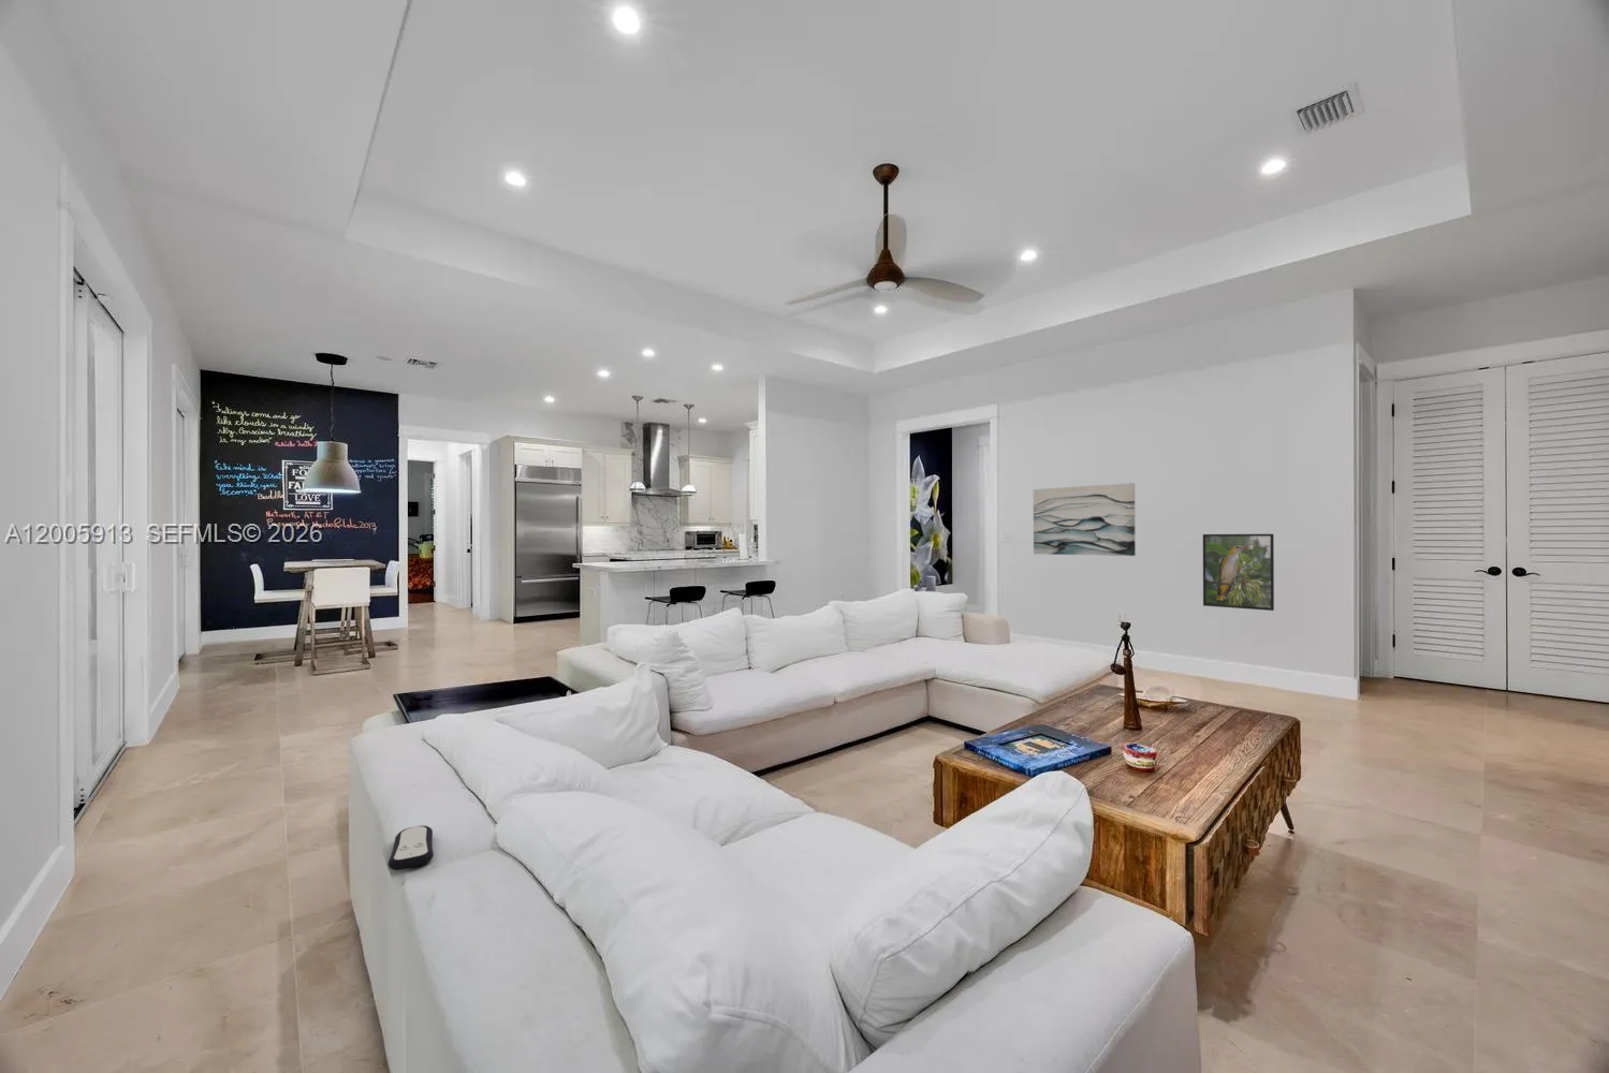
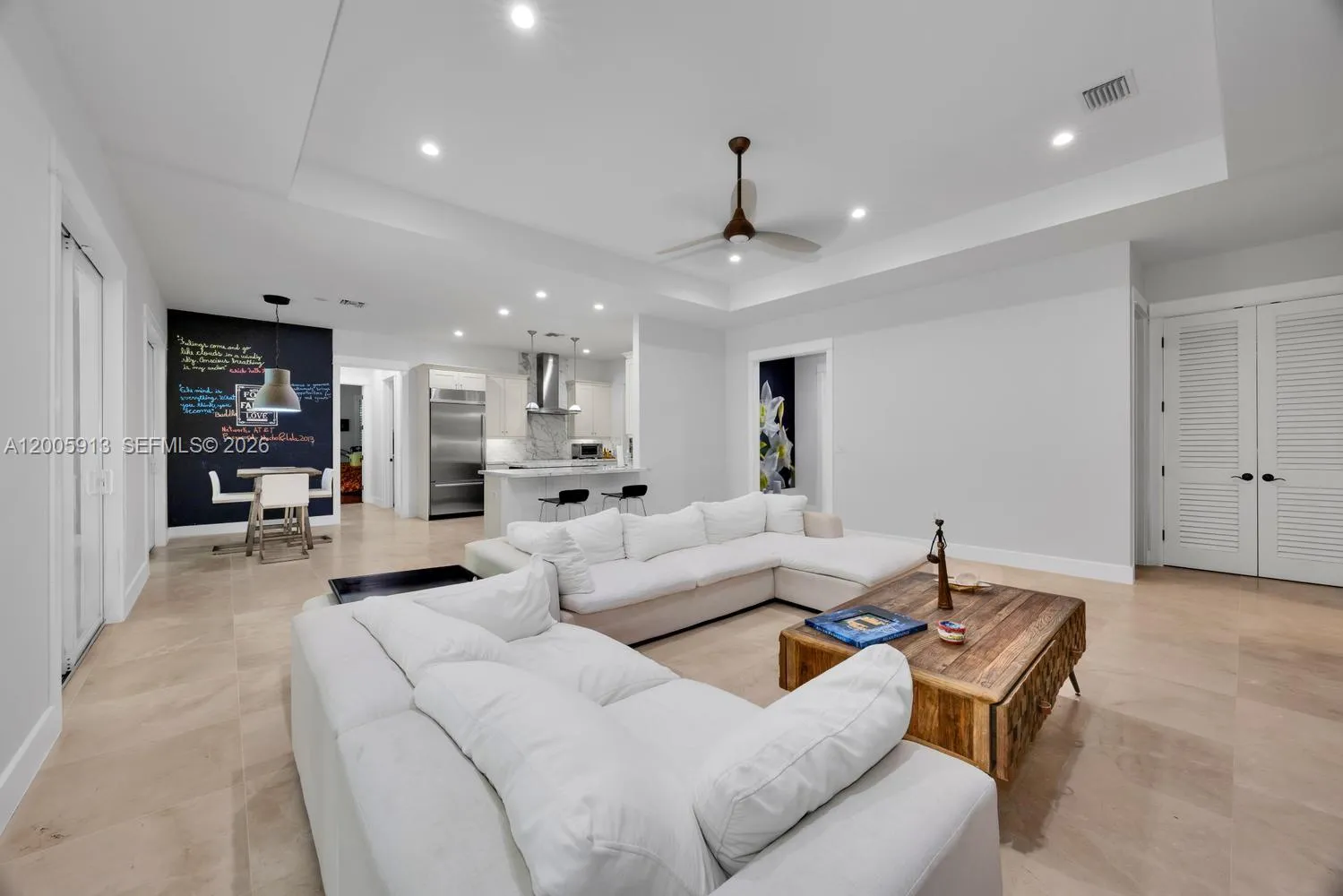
- wall art (1081, 521)
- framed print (1236, 571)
- remote control (412, 845)
